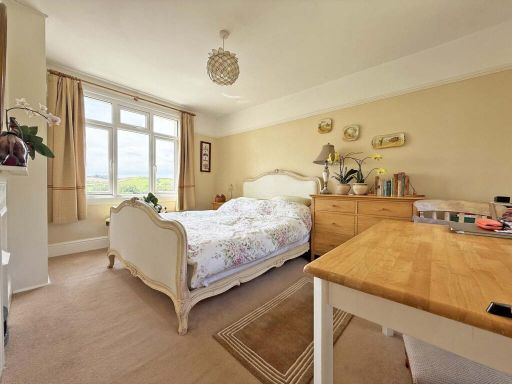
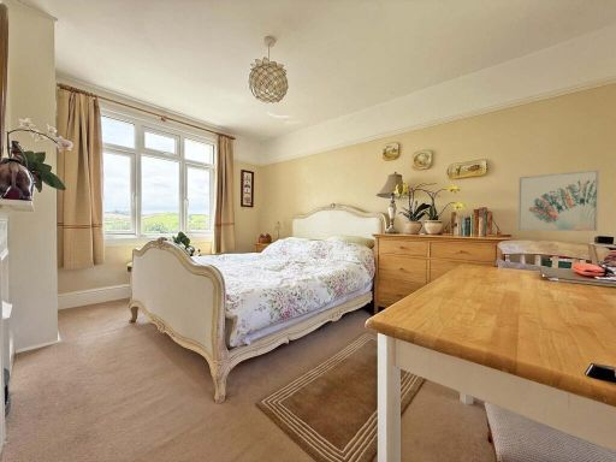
+ wall art (555, 202)
